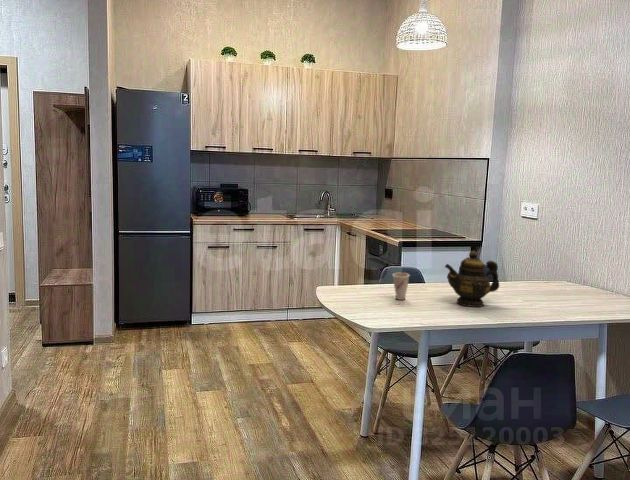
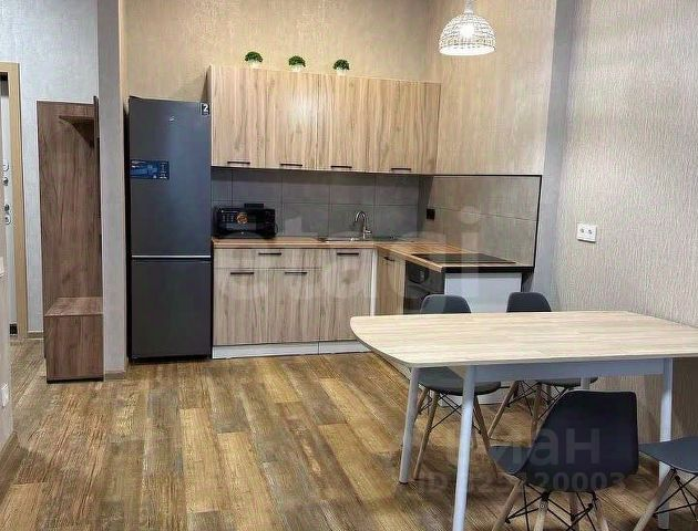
- cup (400, 286)
- teapot (472, 277)
